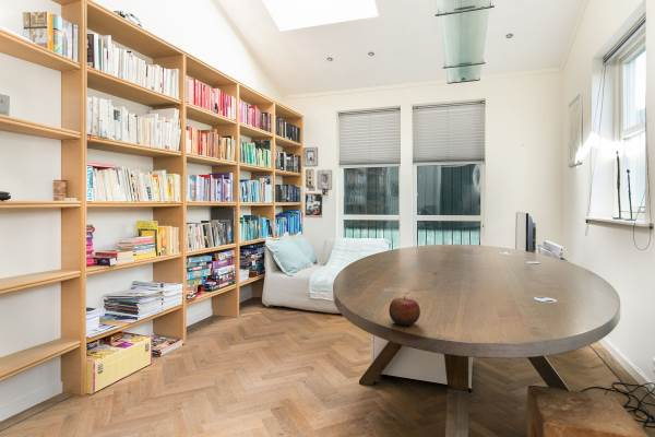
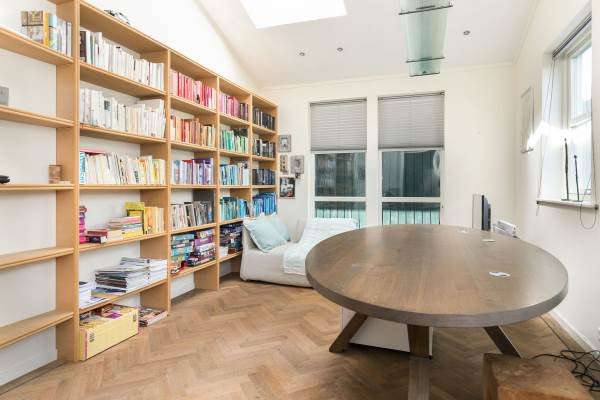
- apple (404, 309)
